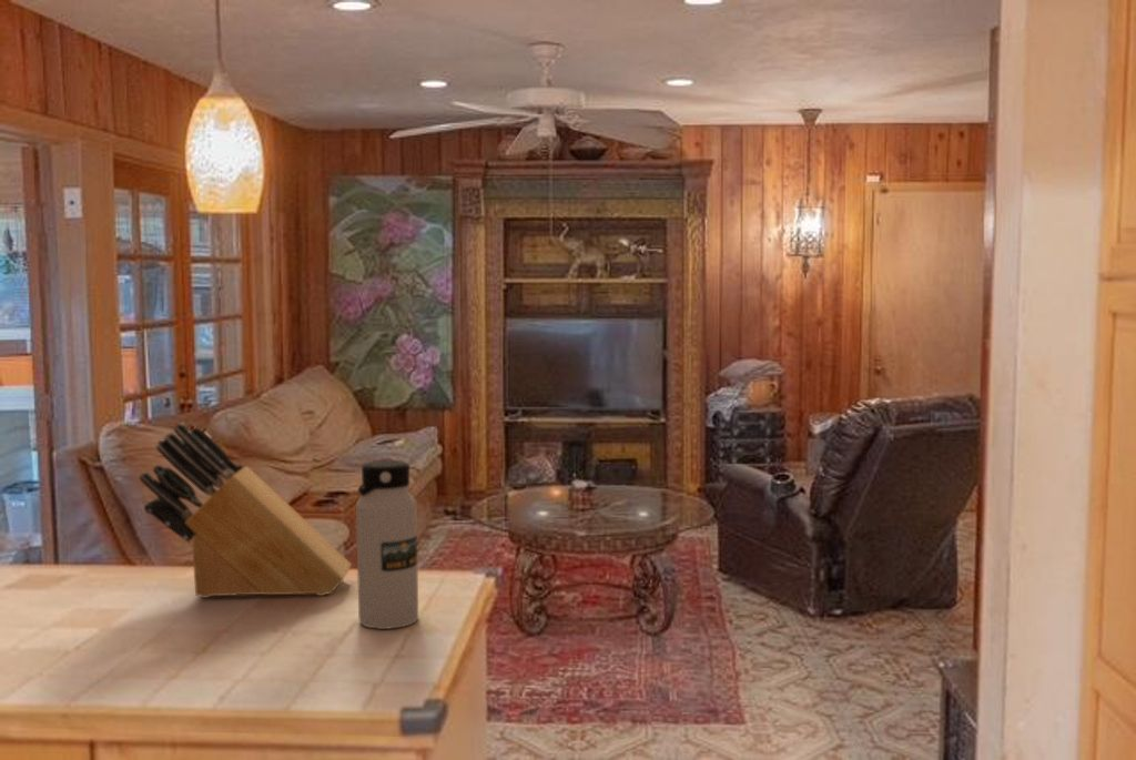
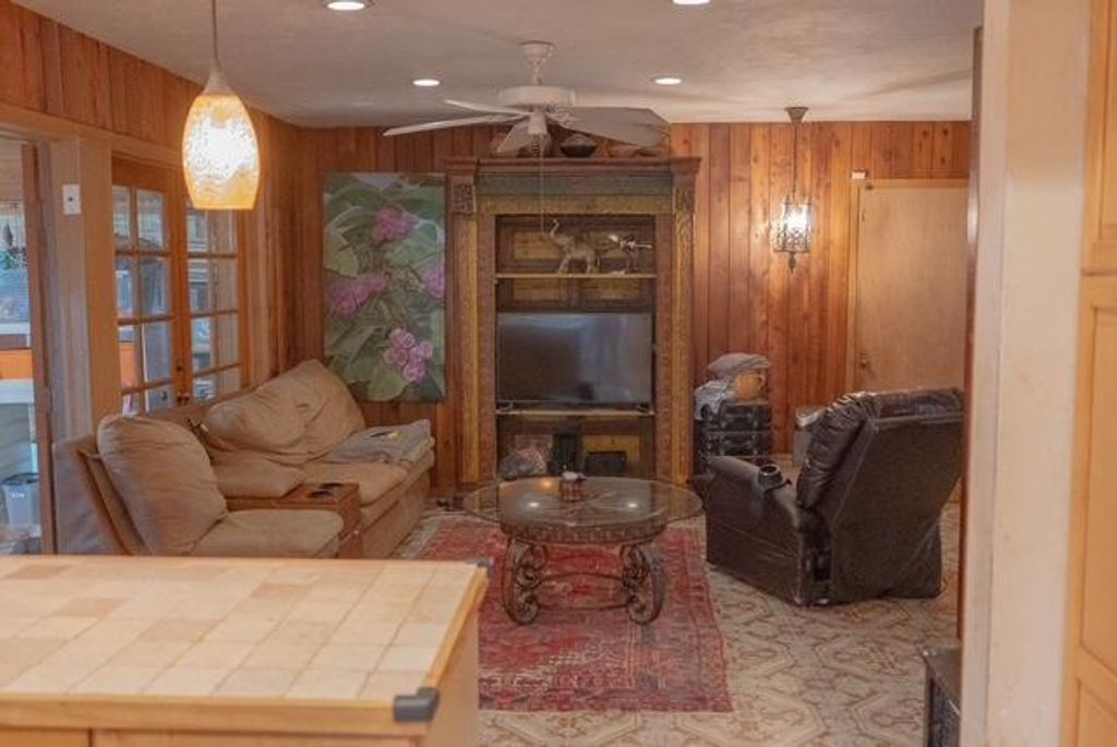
- knife block (247, 505)
- water bottle (387, 541)
